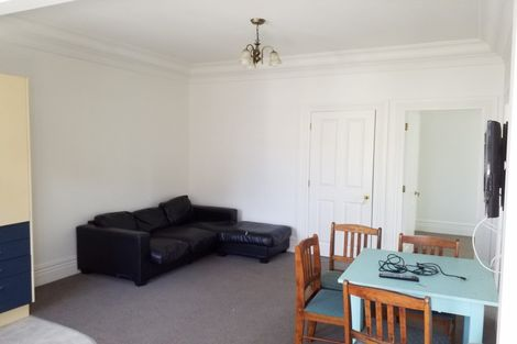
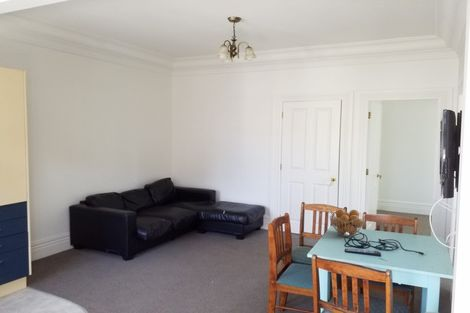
+ fruit basket (346, 222)
